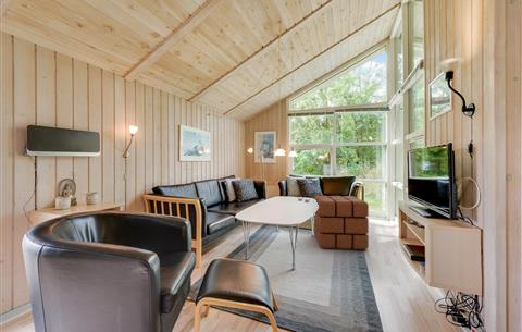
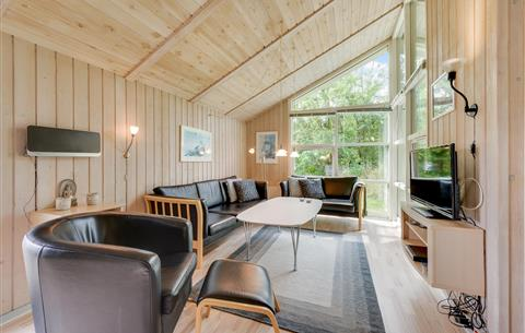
- pouf (338, 220)
